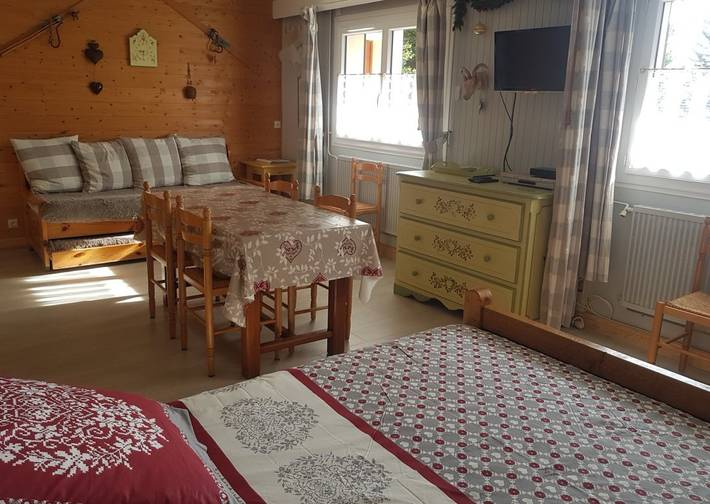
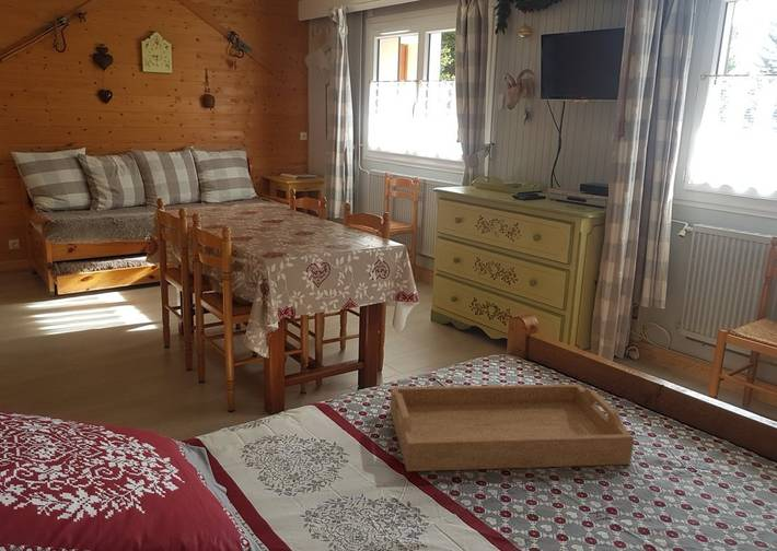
+ serving tray (502, 419)
